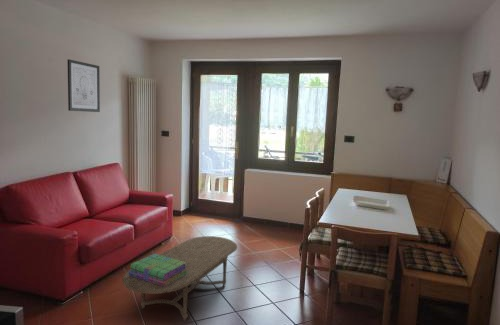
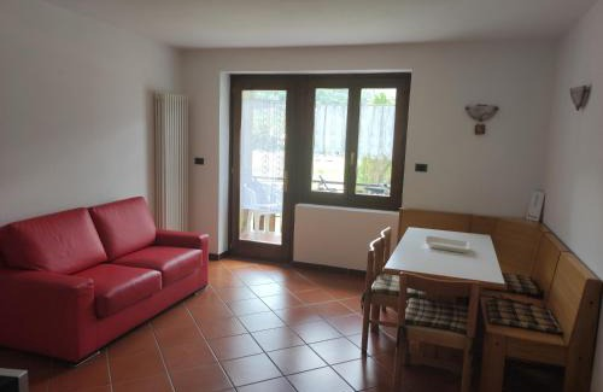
- stack of books (158, 268)
- coffee table (186, 277)
- wall art (84, 87)
